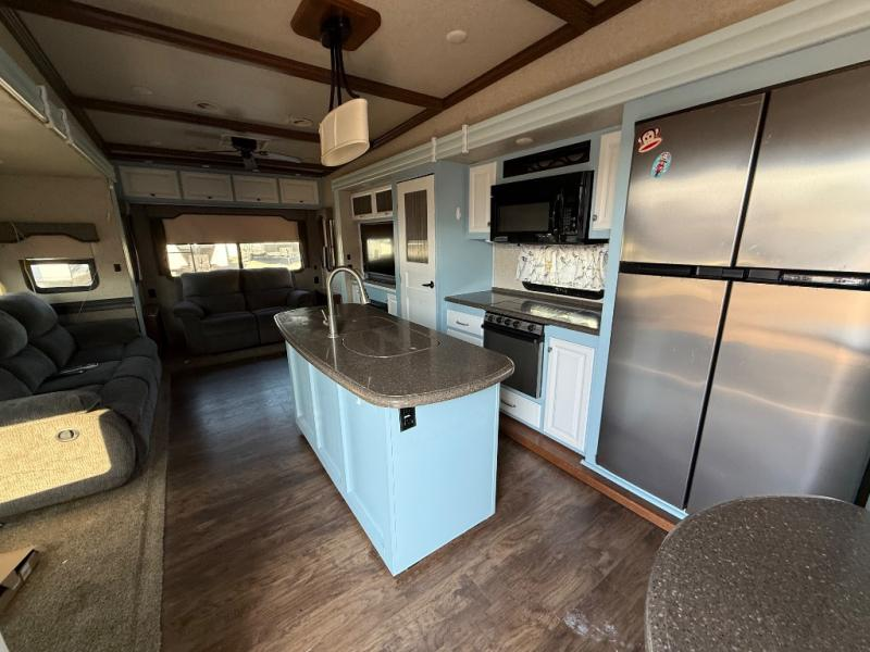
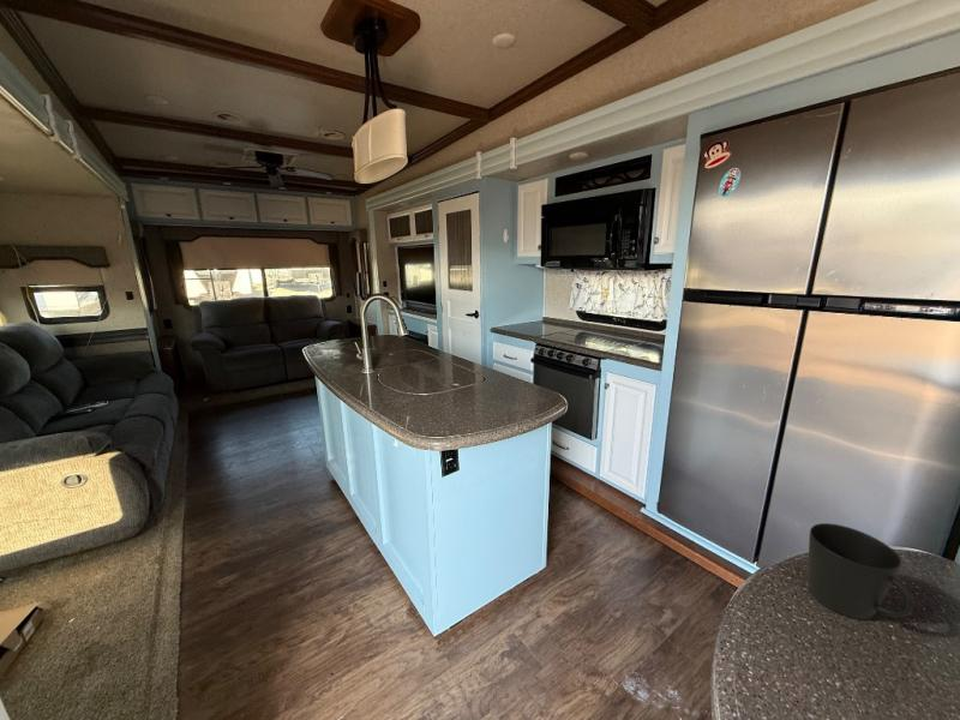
+ cup (856, 577)
